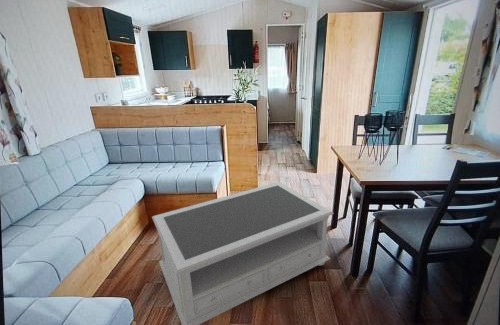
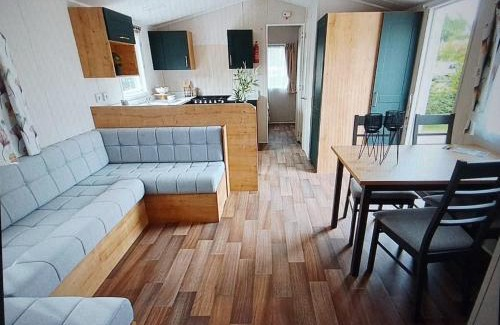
- coffee table (243, 240)
